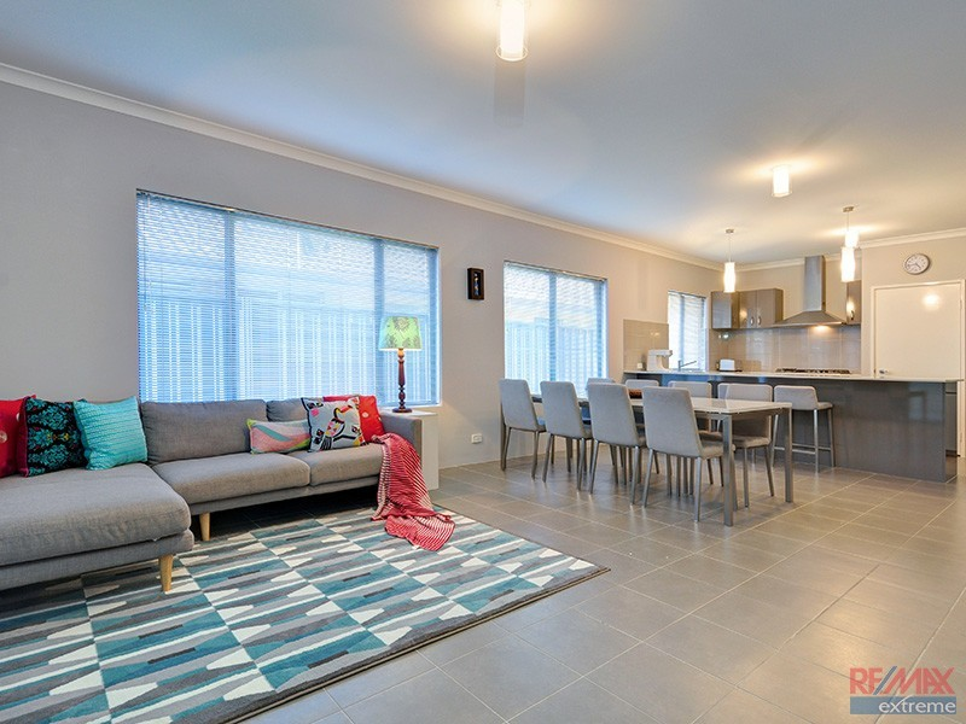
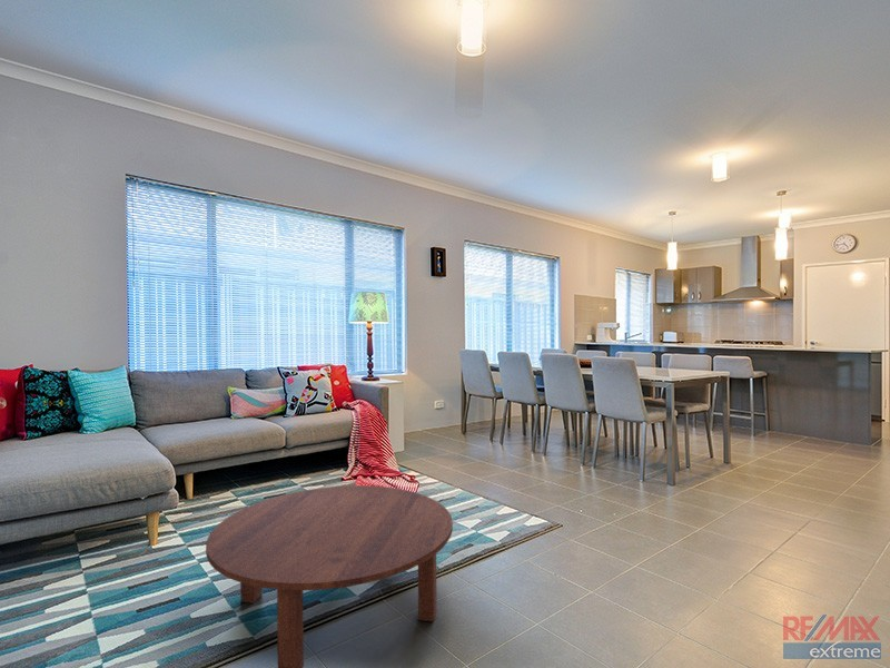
+ coffee table (336, 564)
